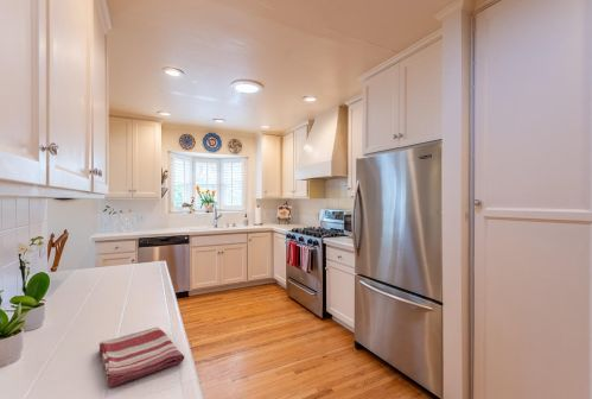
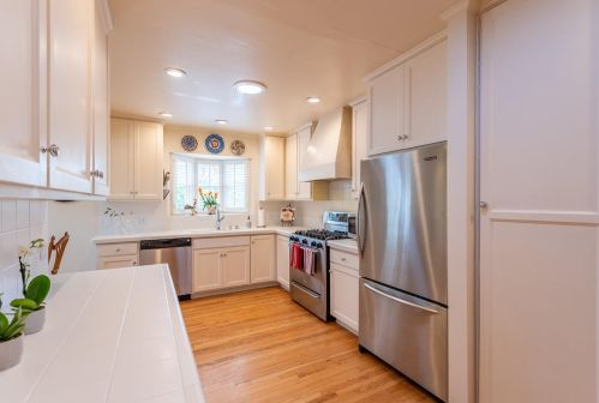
- dish towel (139, 350)
